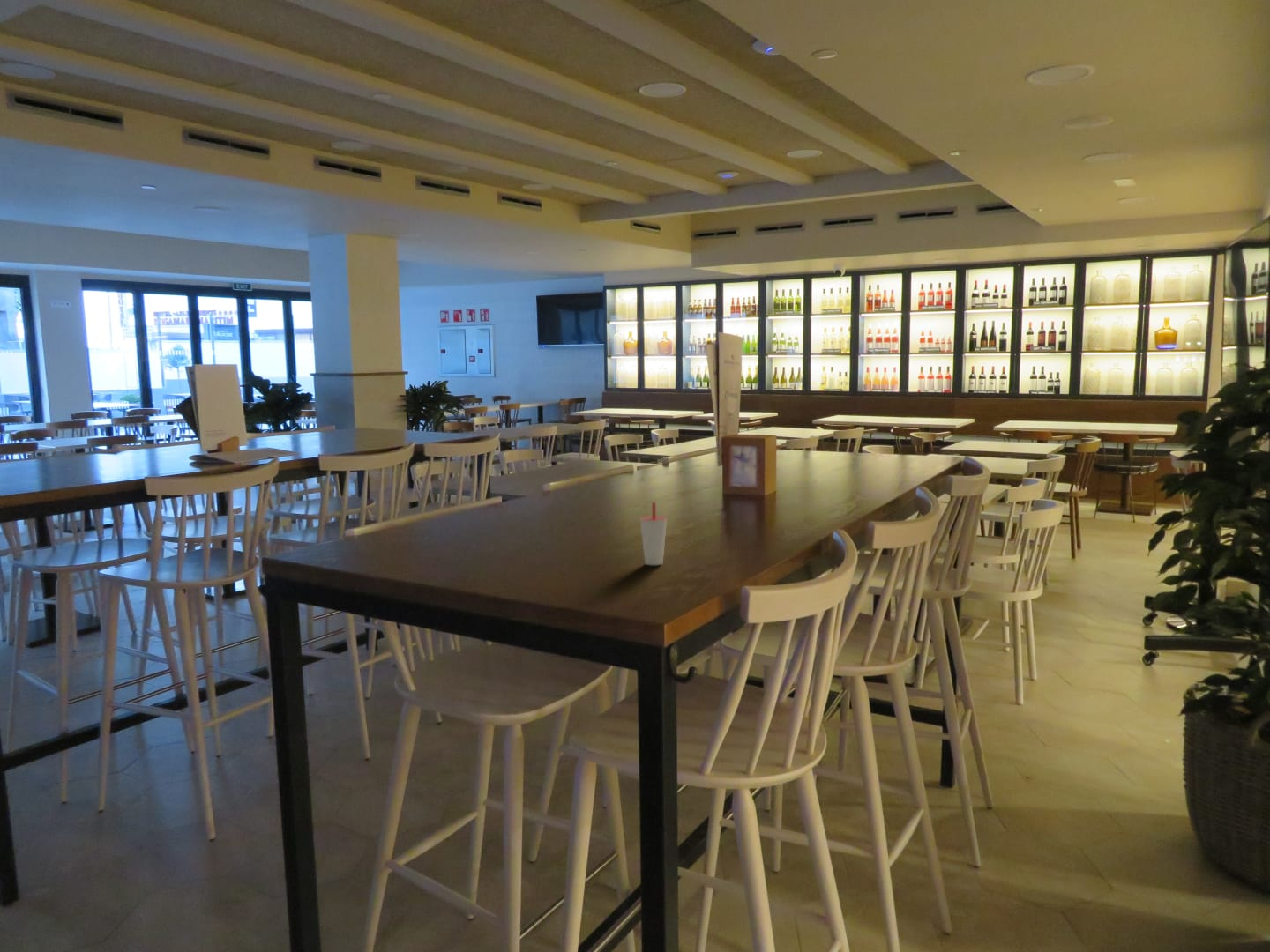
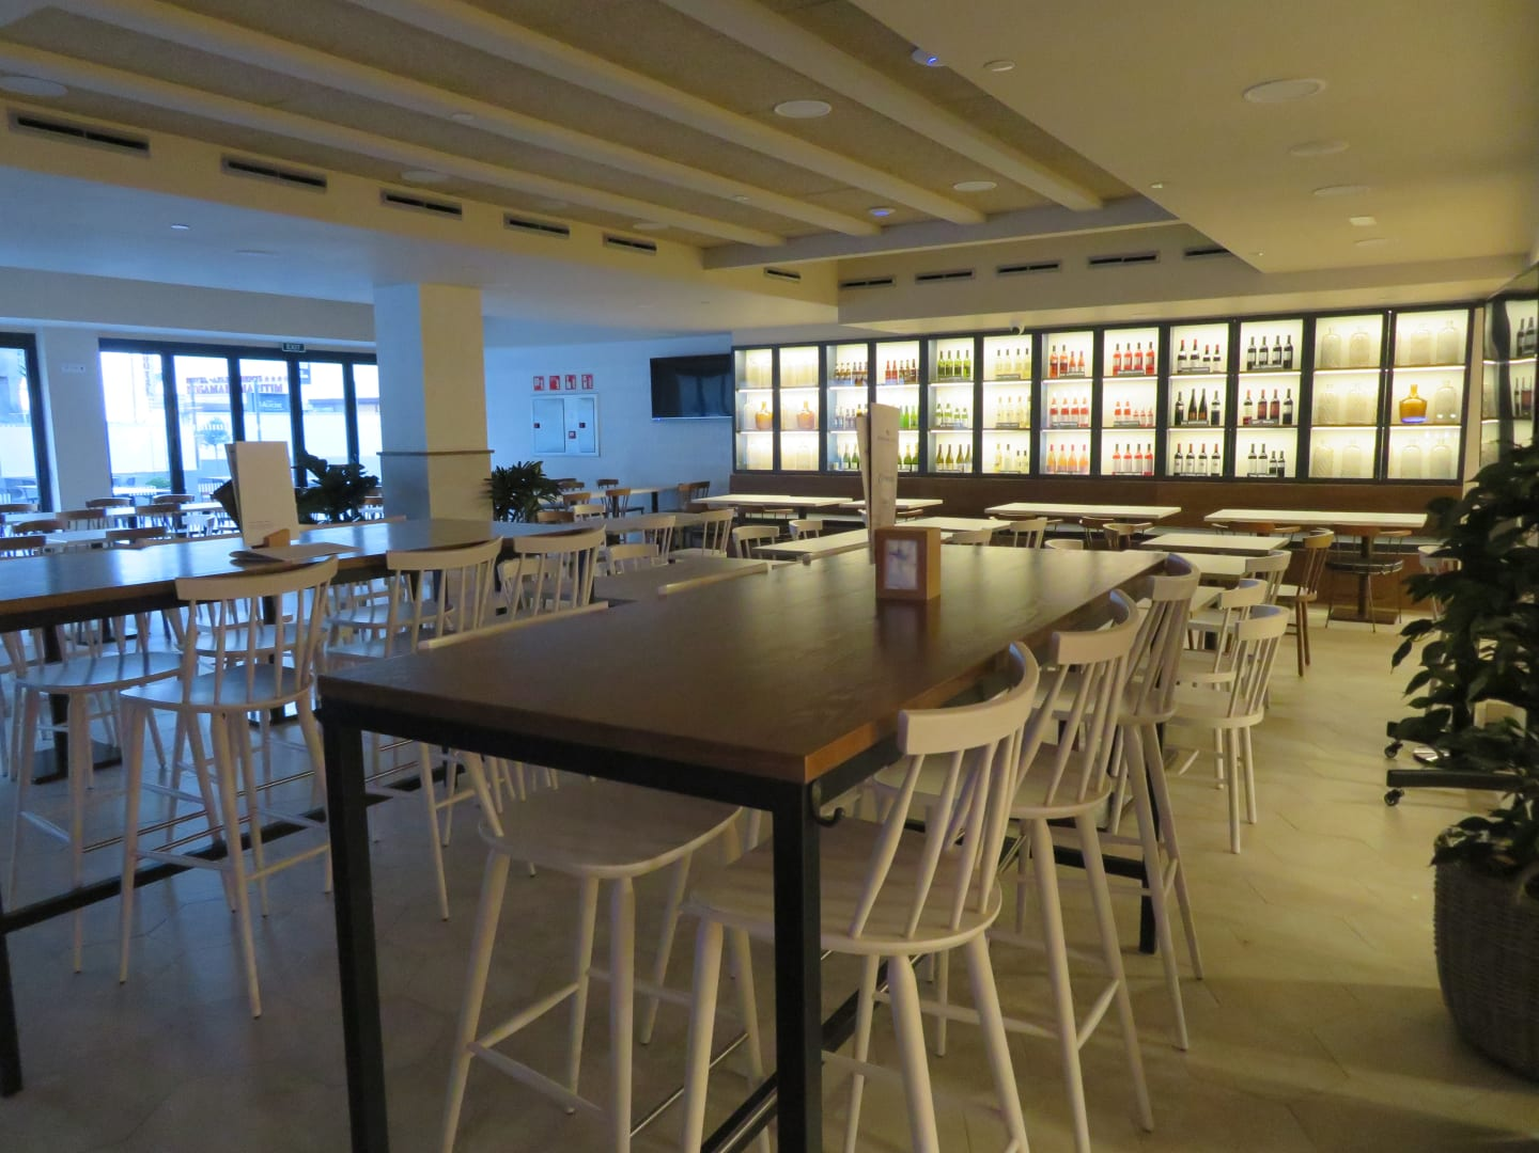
- cup (653, 532)
